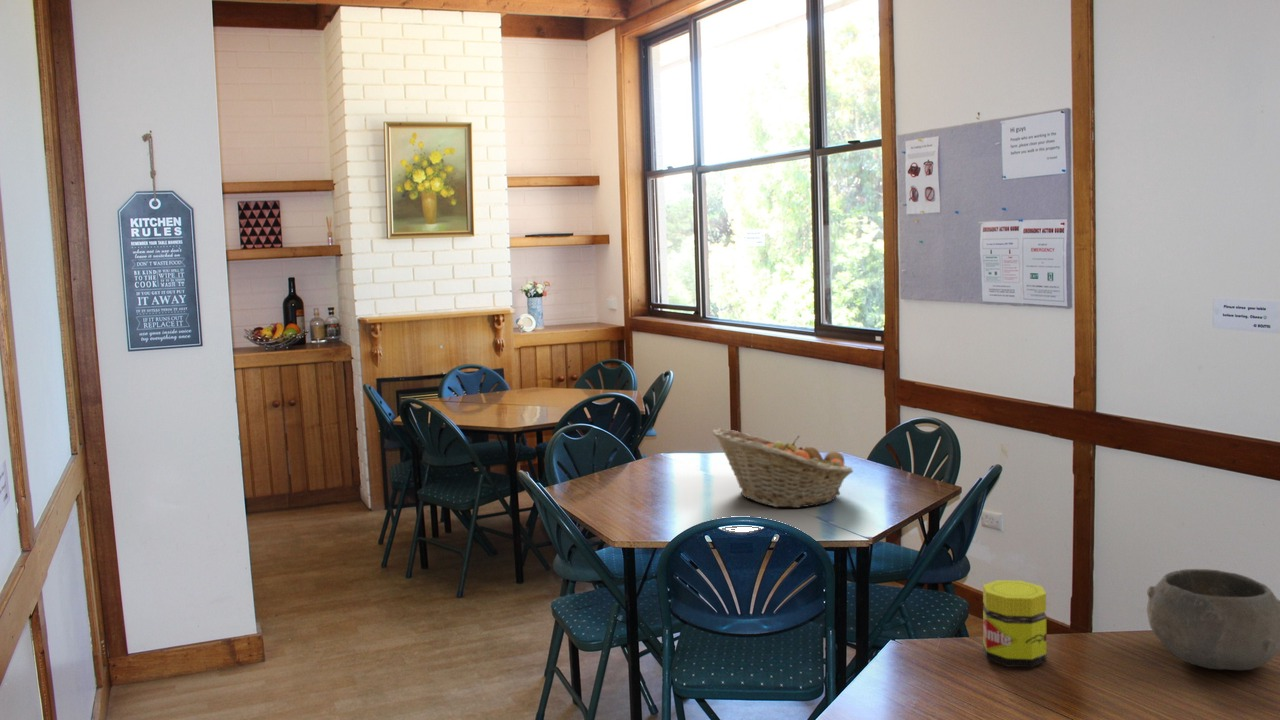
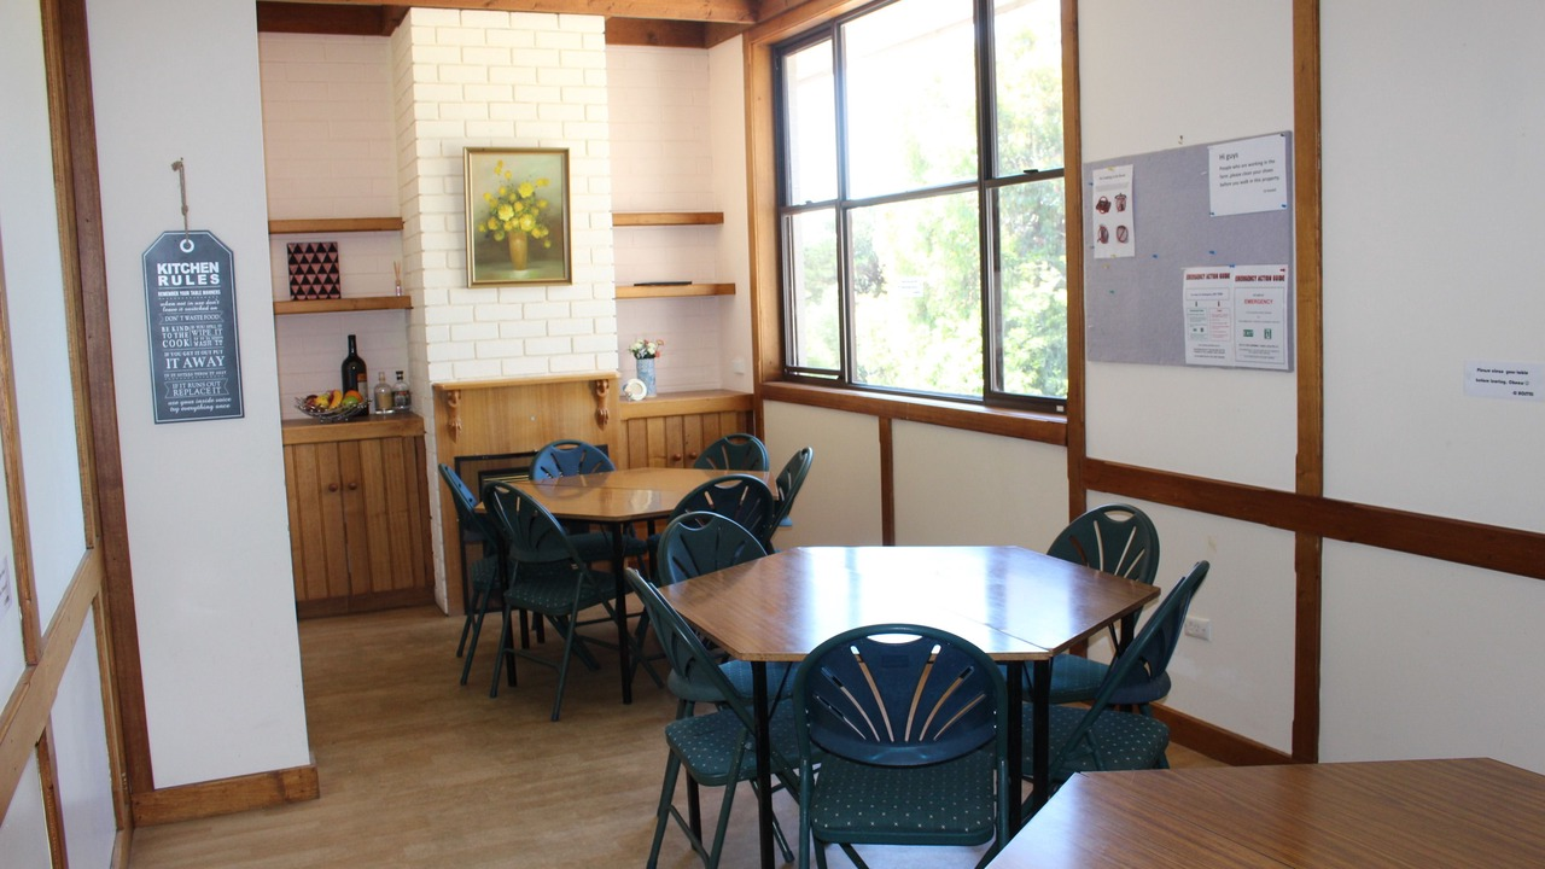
- fruit basket (780, 462)
- bowl (1214, 621)
- jar (1014, 623)
